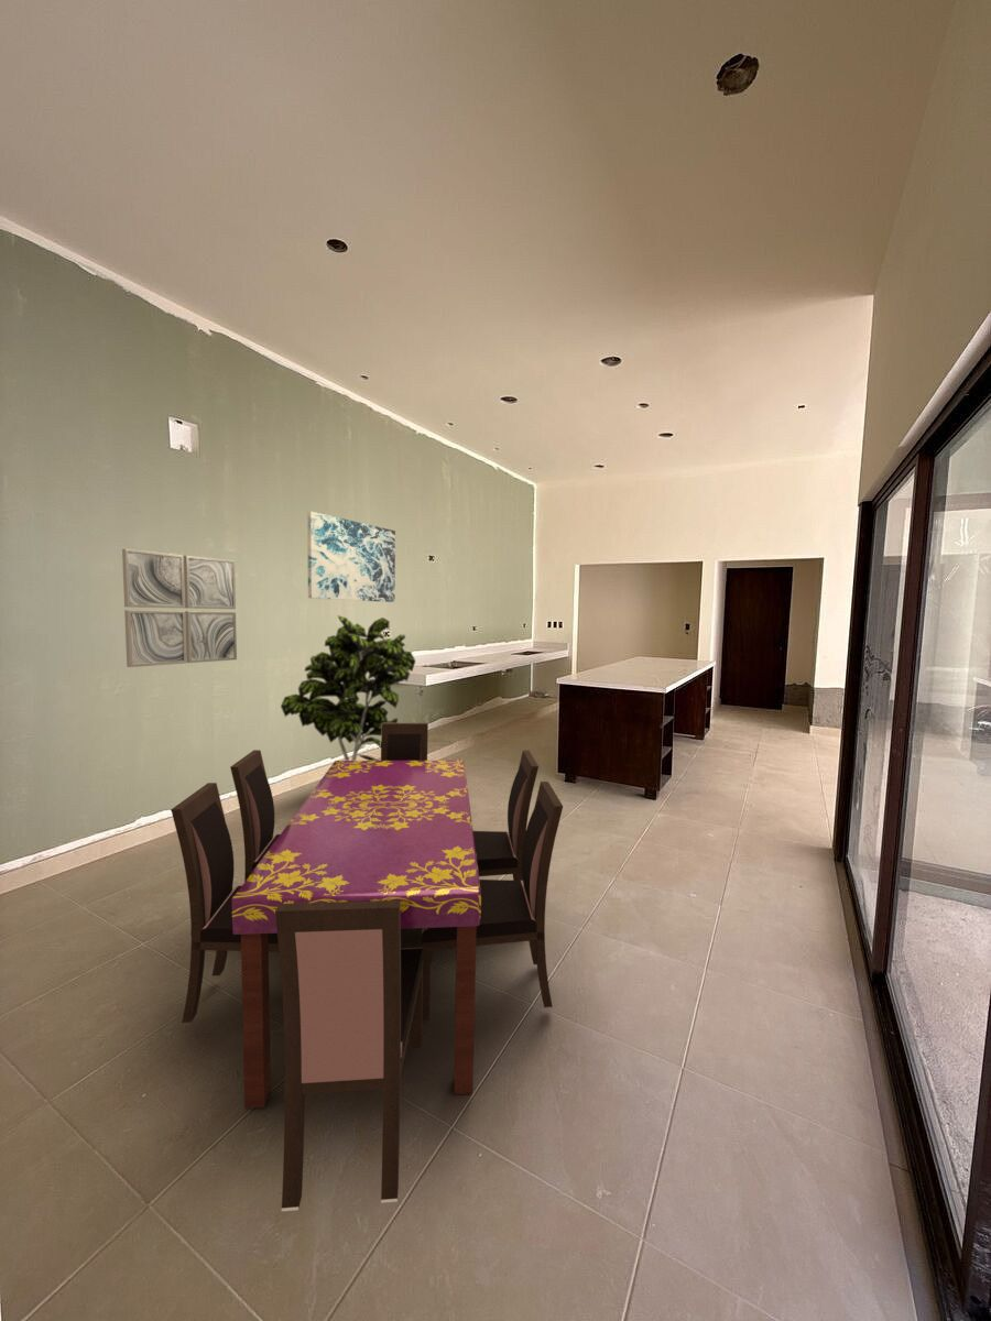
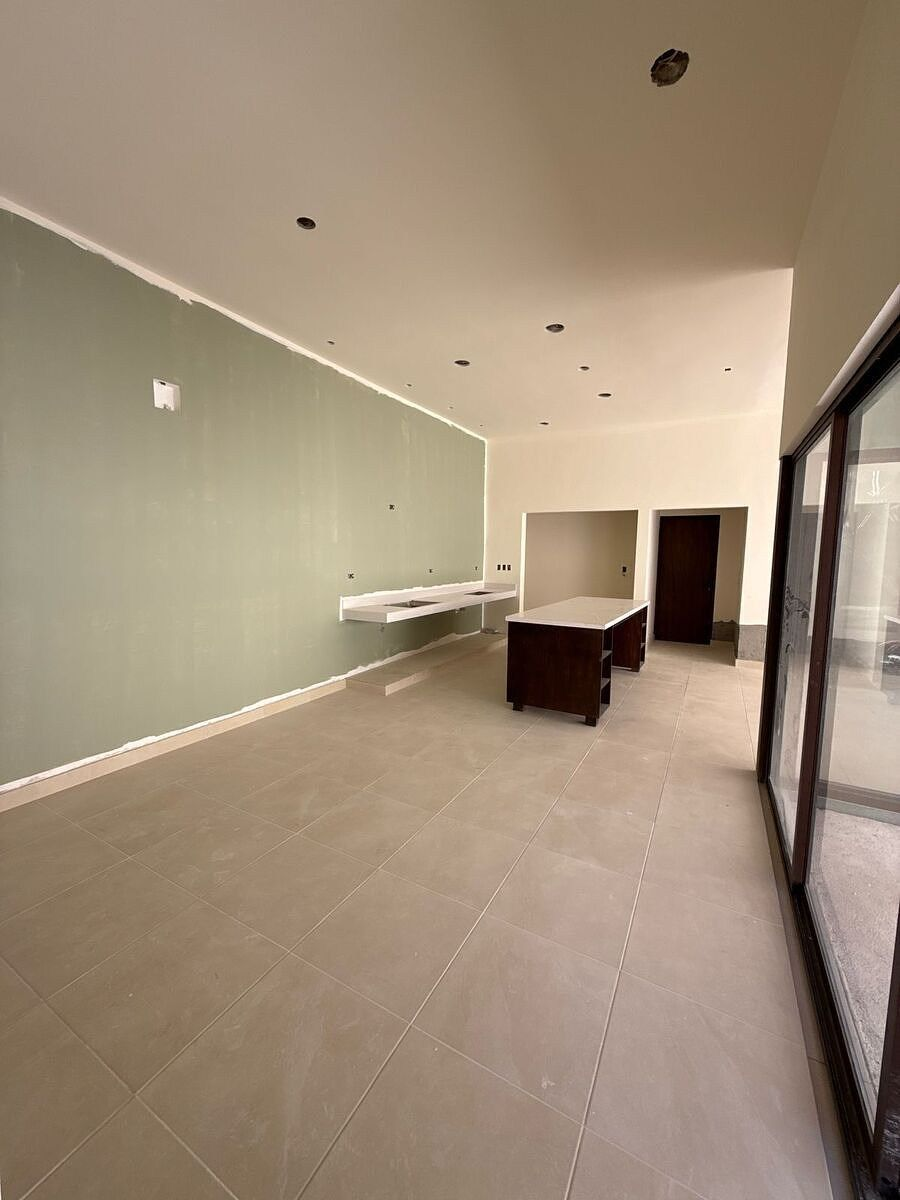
- wall art (185, 608)
- dining table (384, 865)
- wall art (355, 561)
- indoor plant (347, 709)
